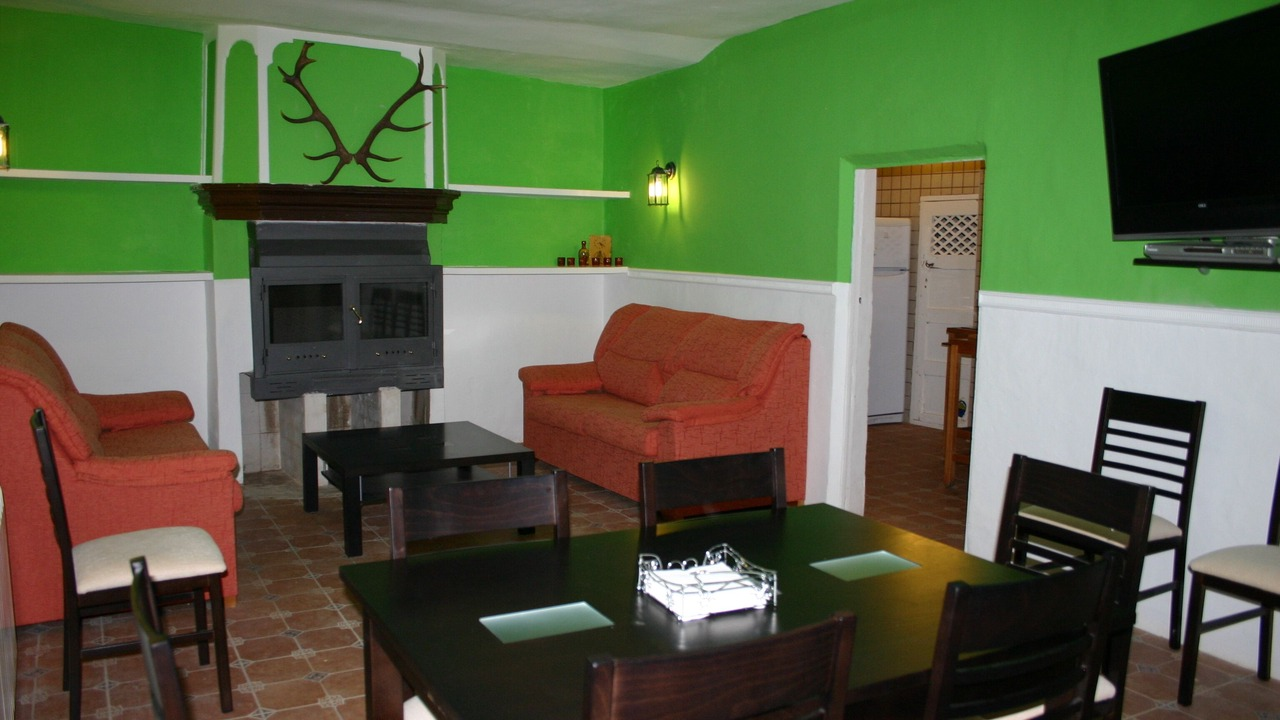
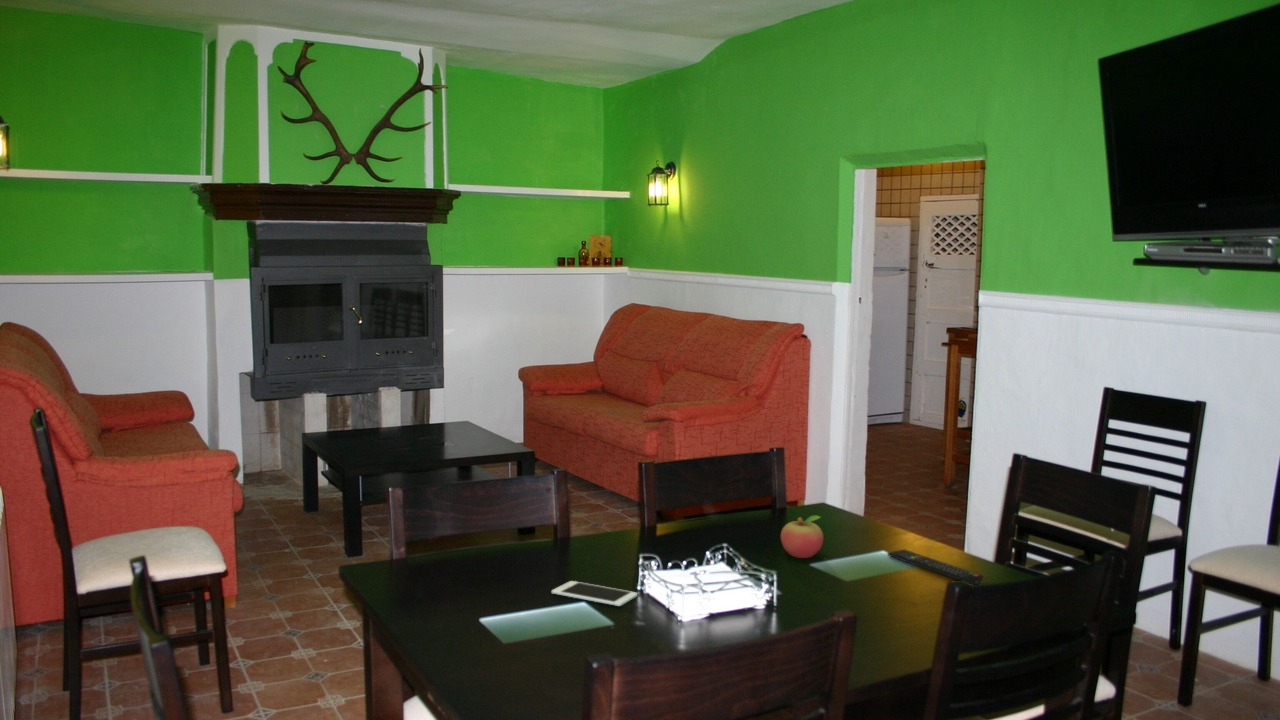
+ remote control (934, 566)
+ fruit (802, 534)
+ cell phone (594, 593)
